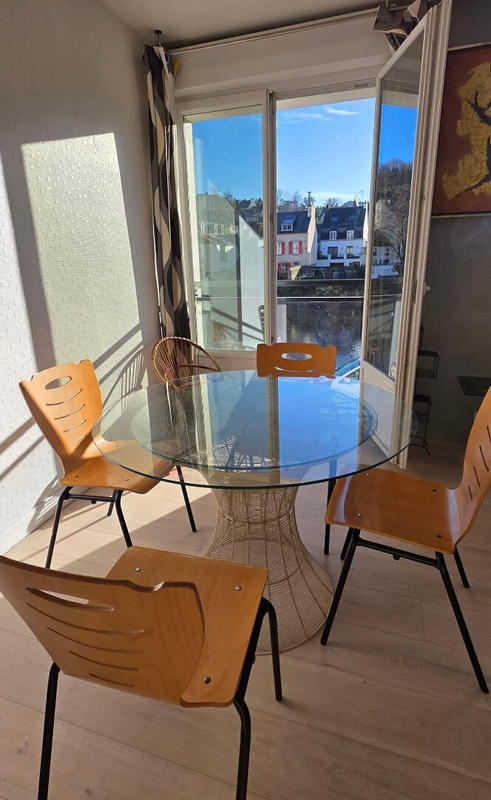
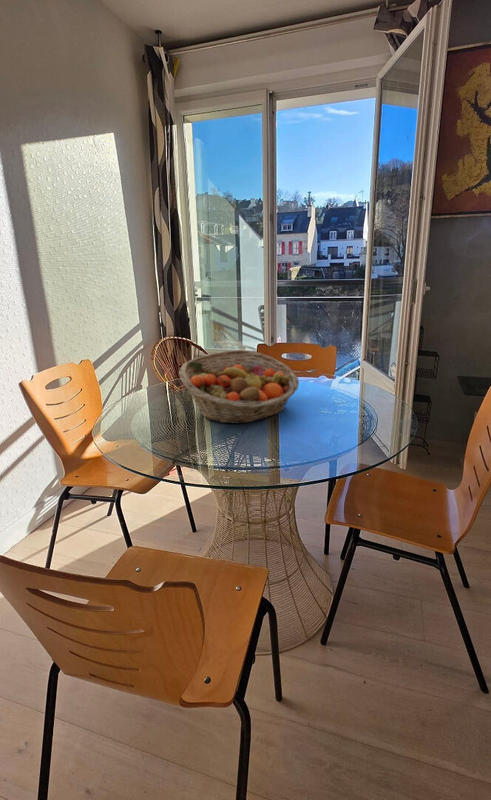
+ fruit basket (240, 384)
